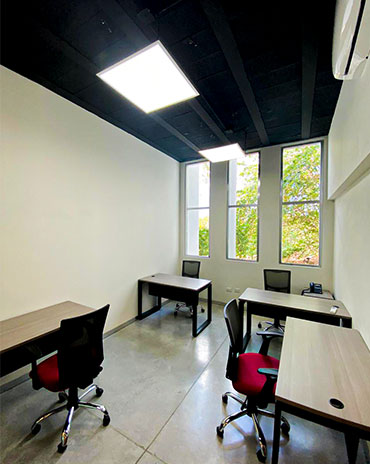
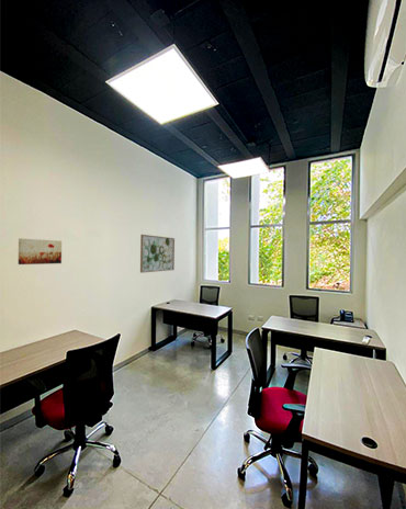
+ wall art (159, 253)
+ wall art (41, 251)
